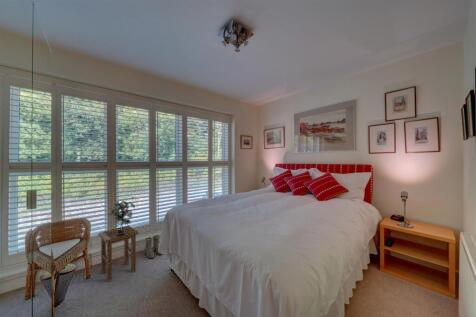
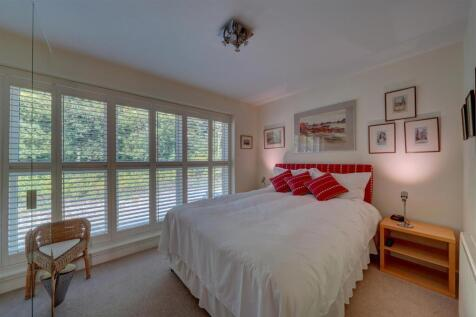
- potted plant (122, 214)
- stool (124, 251)
- boots (153, 245)
